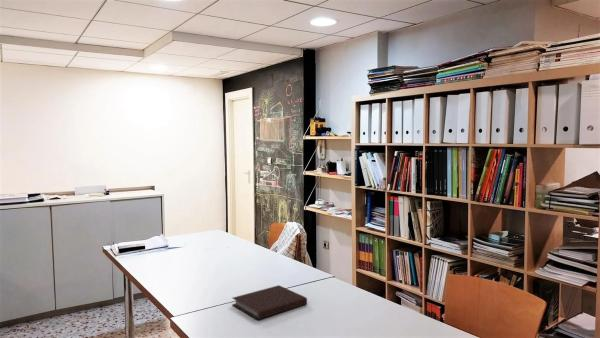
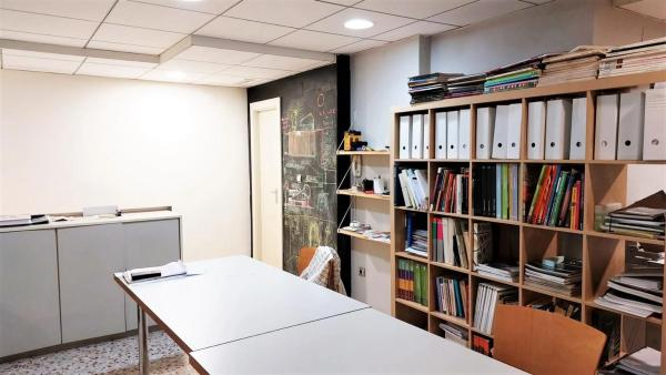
- notebook (269, 301)
